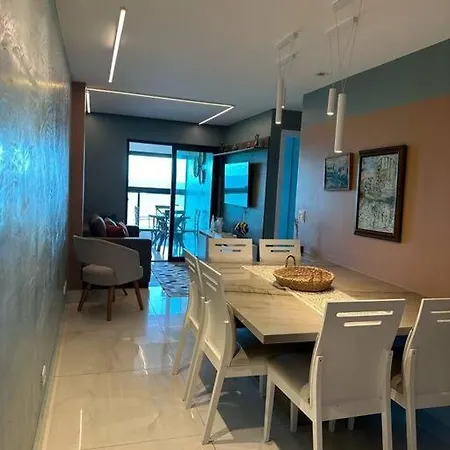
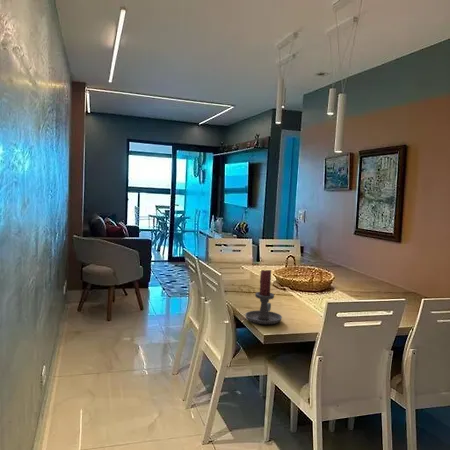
+ candle holder (265, 293)
